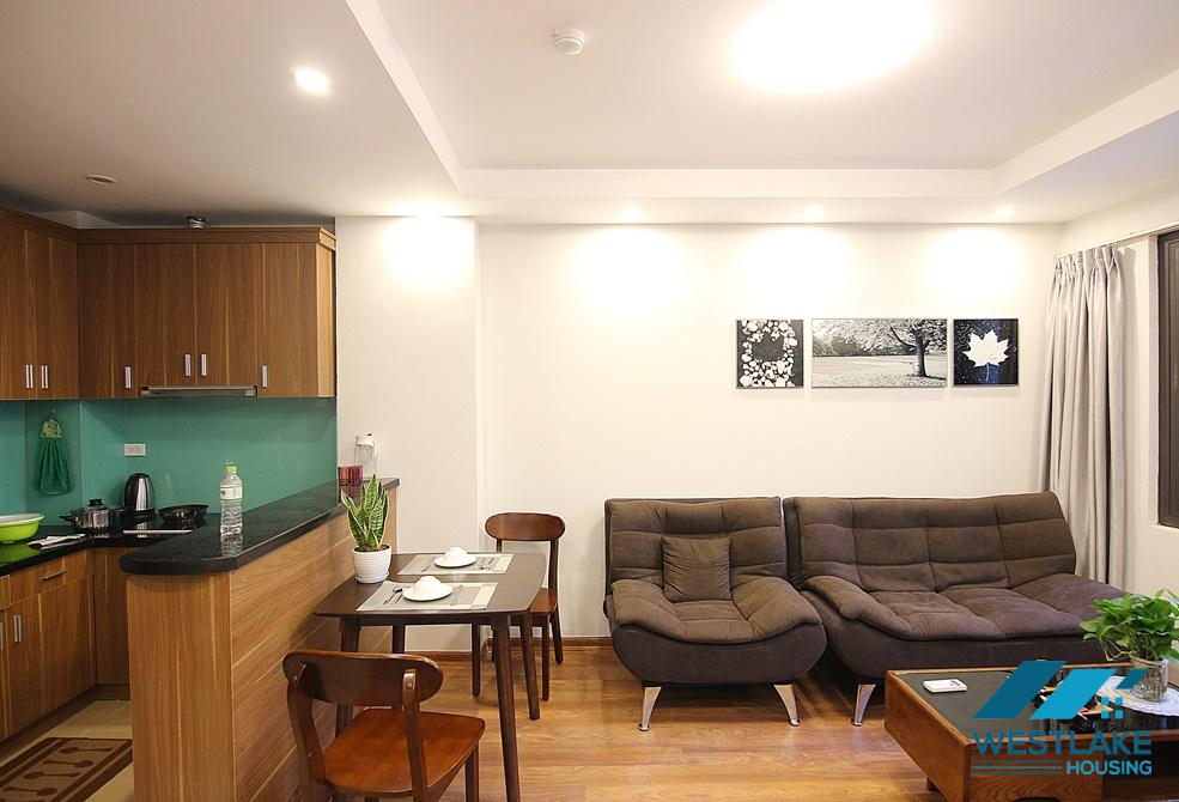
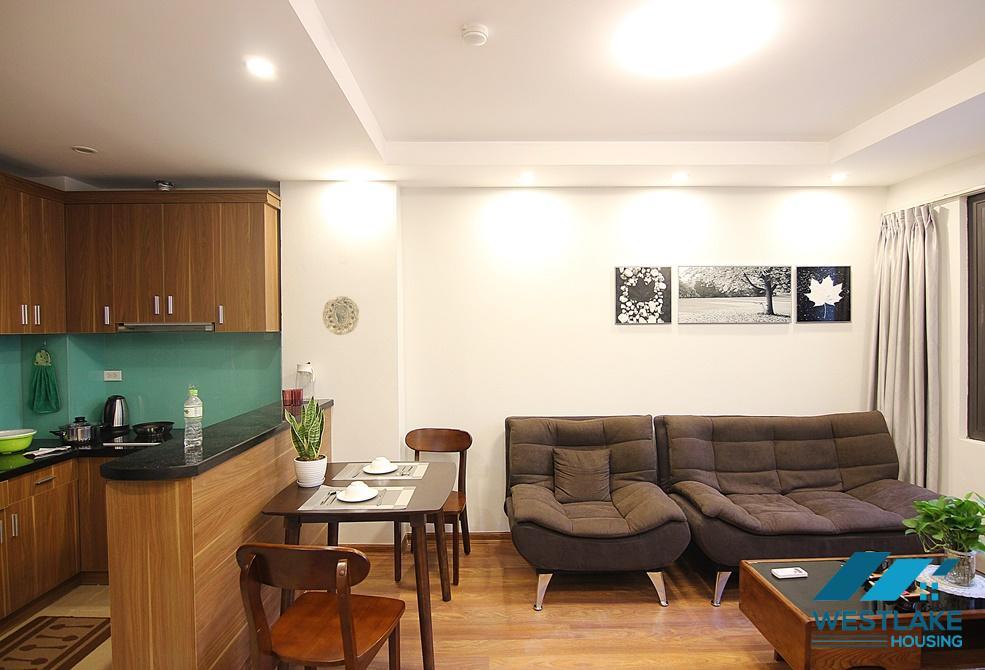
+ decorative plate (340, 315)
